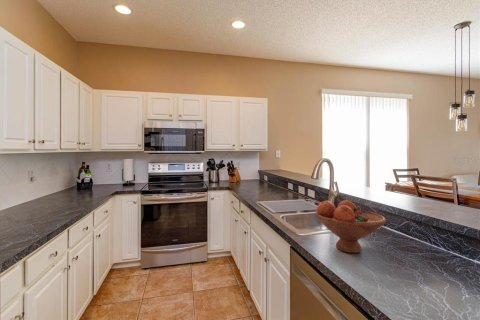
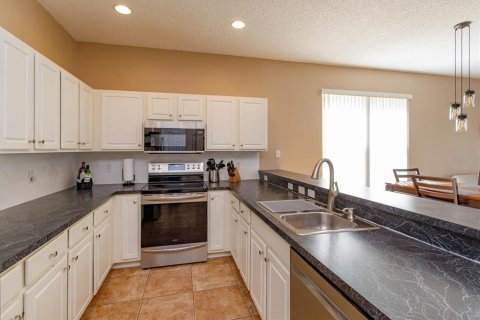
- fruit bowl (348, 225)
